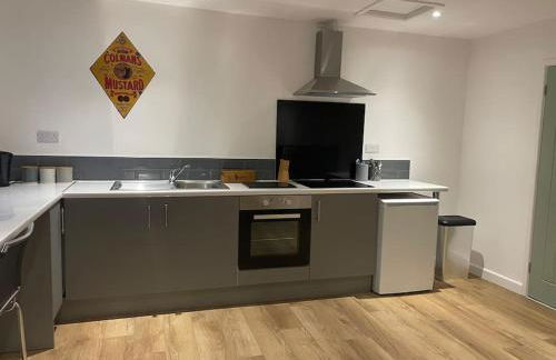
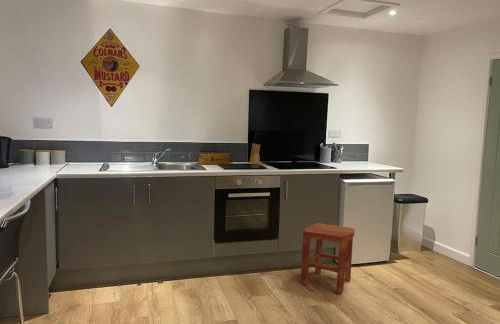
+ stool (328, 255)
